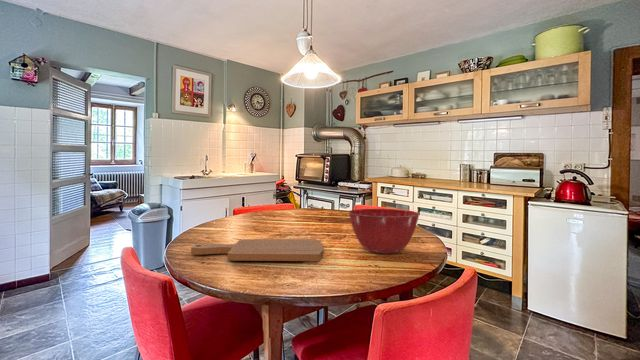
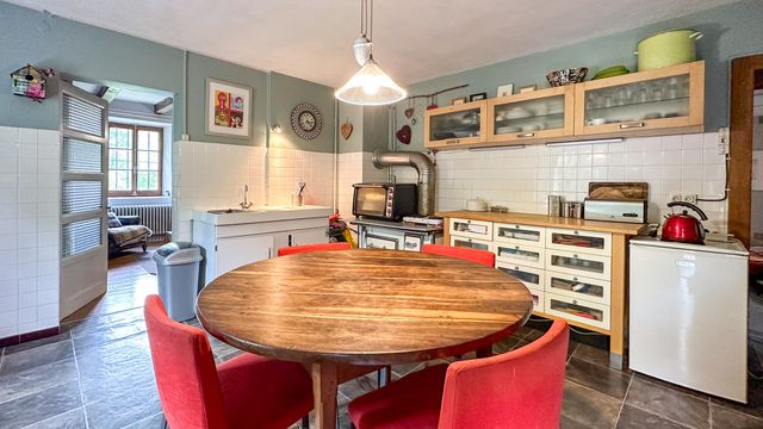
- cutting board (269, 248)
- mixing bowl (382, 230)
